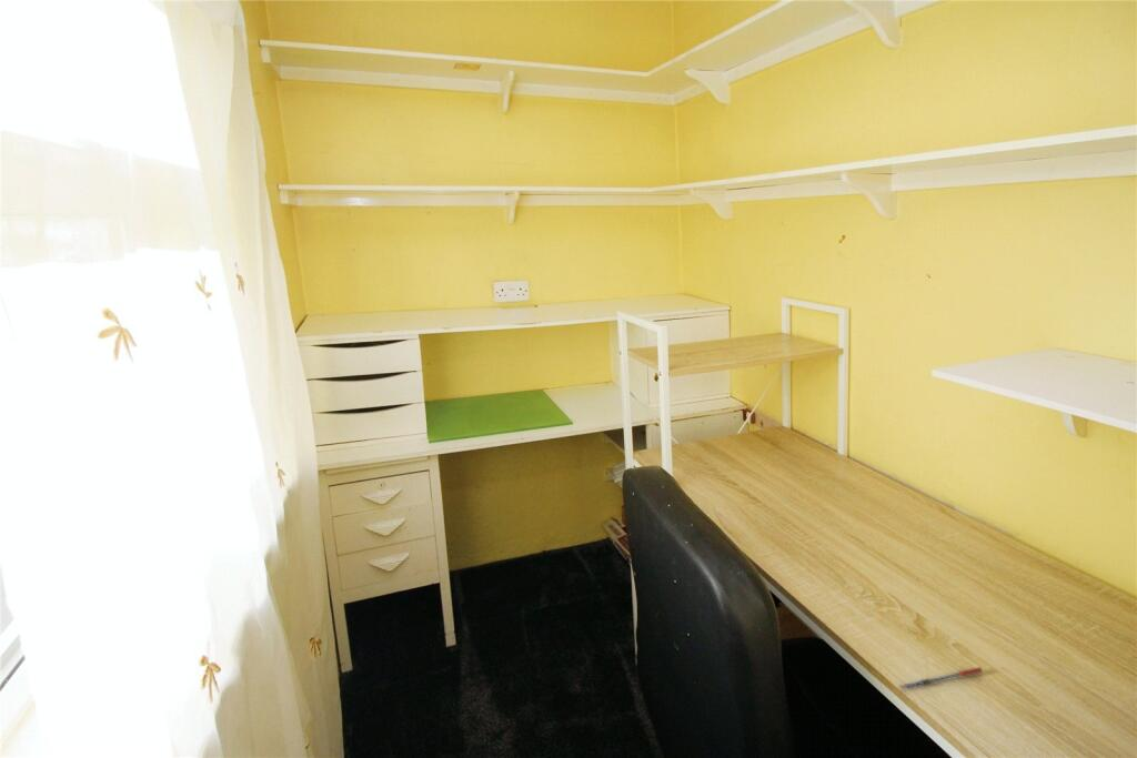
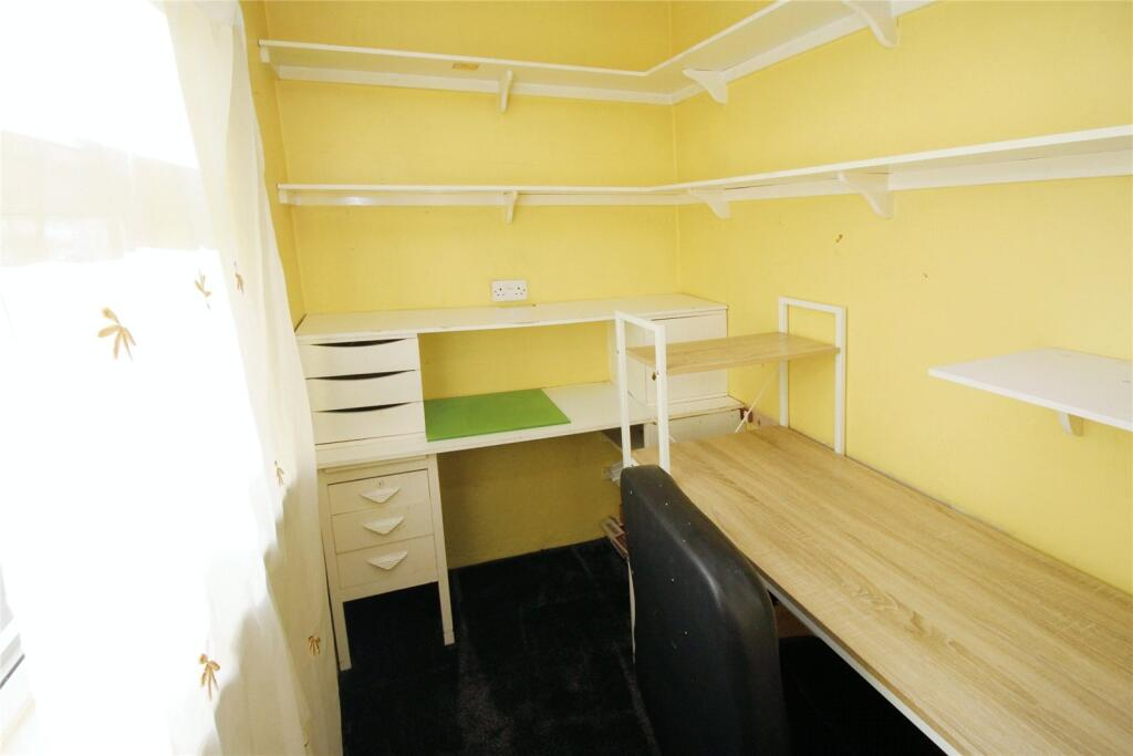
- pen (940, 677)
